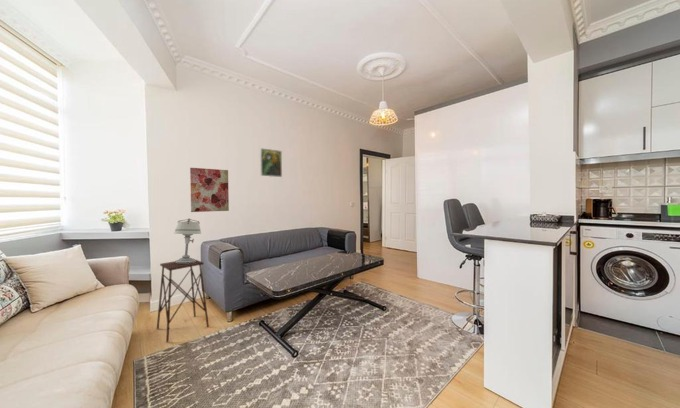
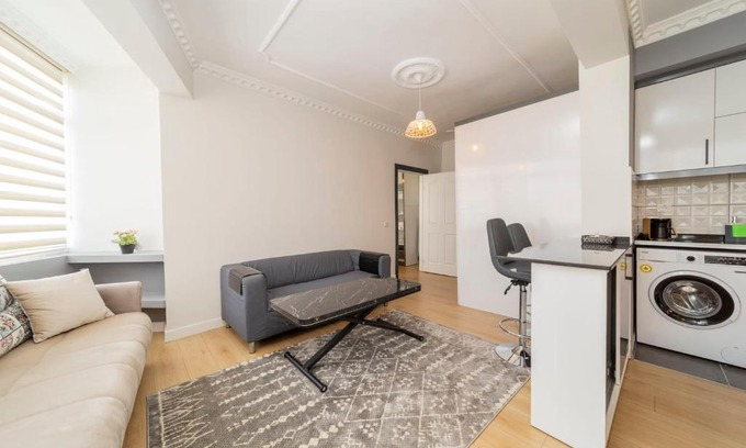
- wall art (210, 190)
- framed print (271, 163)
- side table (182, 293)
- table lamp (185, 240)
